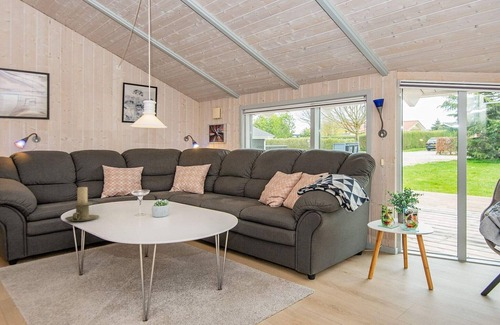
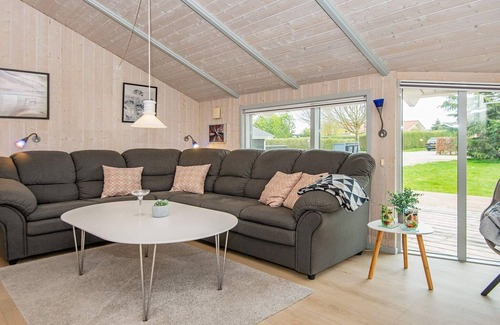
- candle holder (82, 203)
